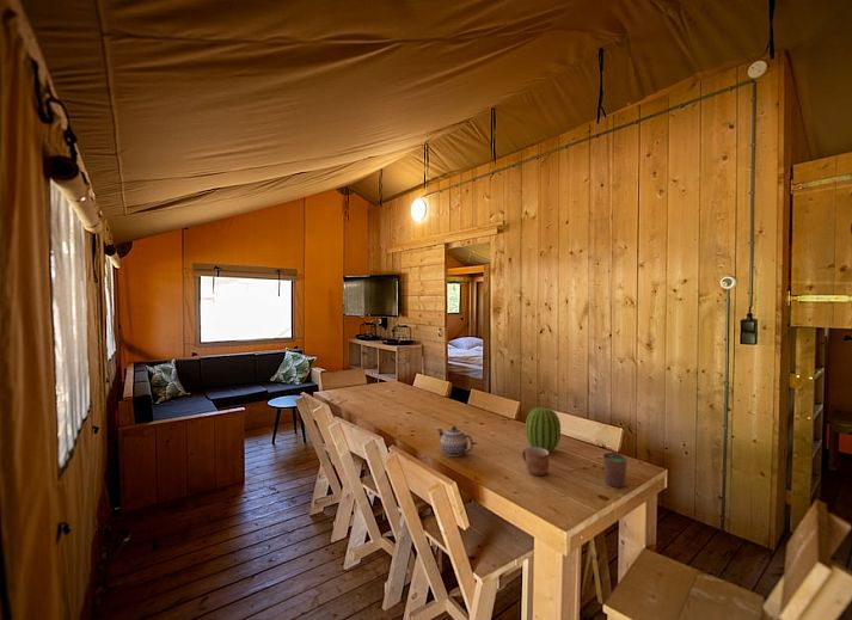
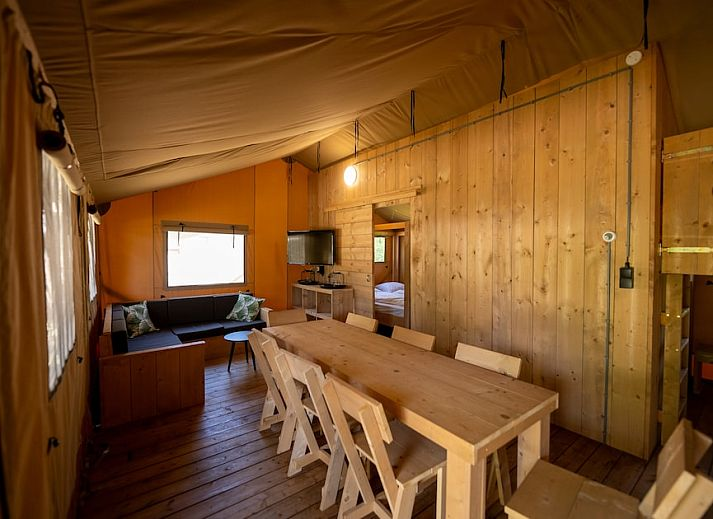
- cup (614, 469)
- fruit (543, 428)
- teapot (454, 438)
- mug (534, 460)
